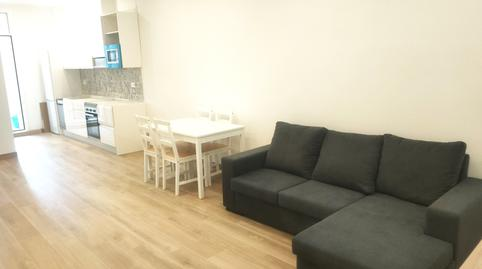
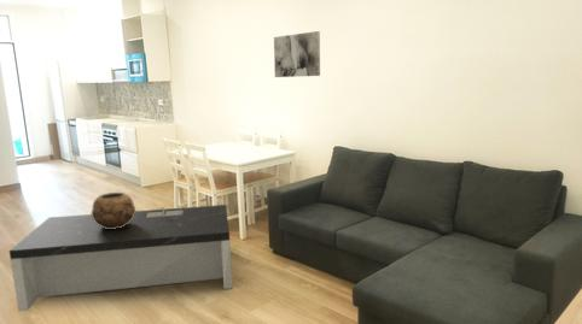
+ coffee table (135, 246)
+ wall art (296, 55)
+ decorative bowl (114, 210)
